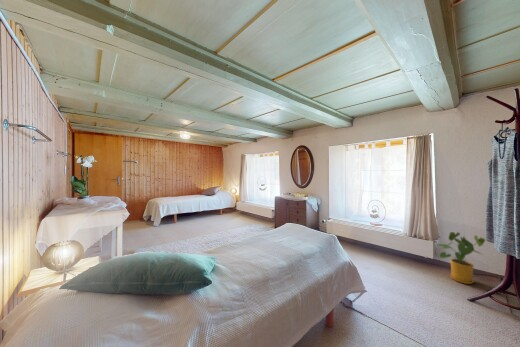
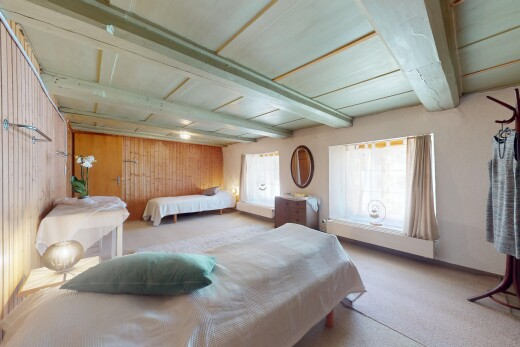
- house plant (459, 257)
